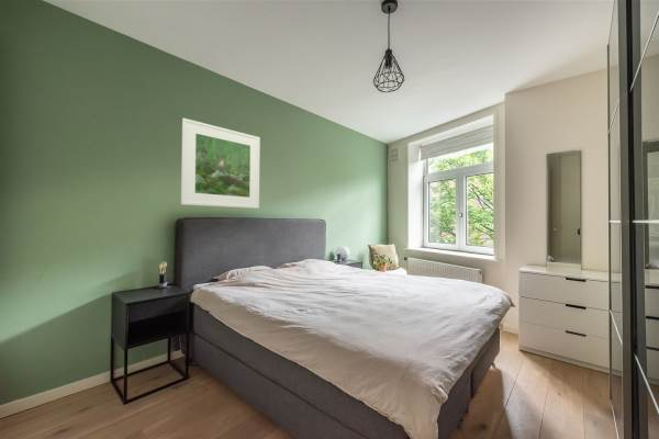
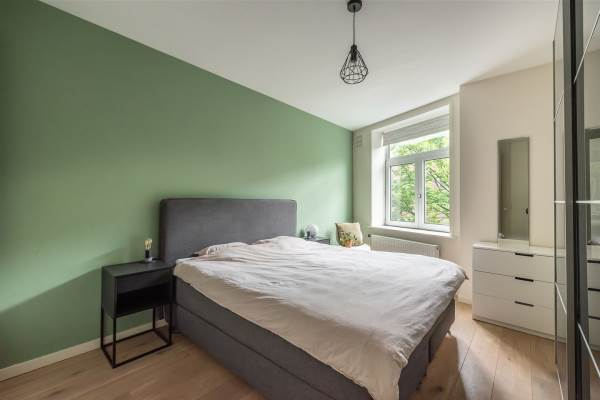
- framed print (224, 167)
